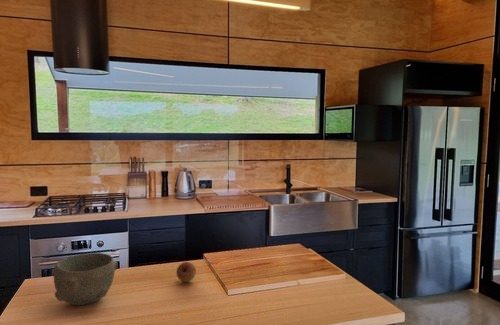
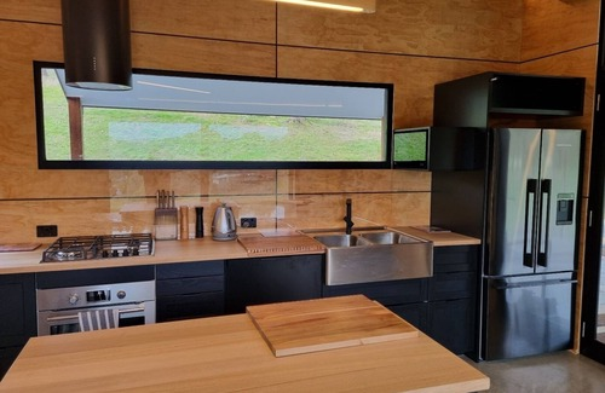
- bowl (84, 280)
- fruit (186, 271)
